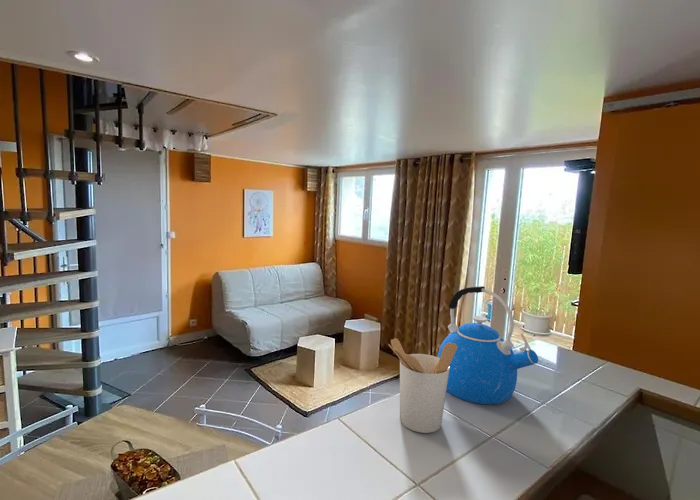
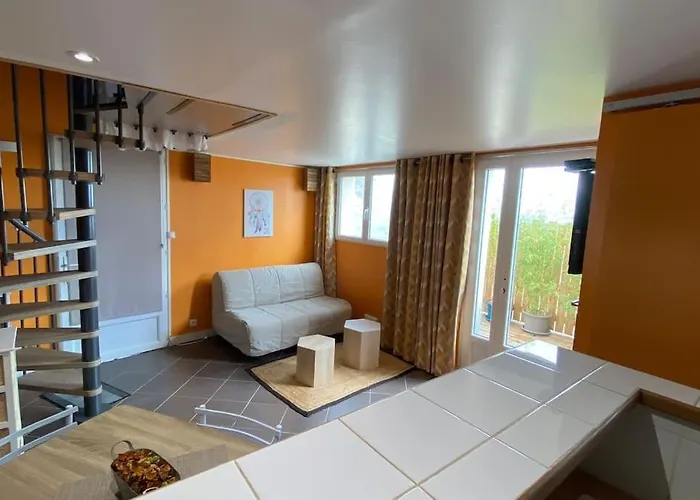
- kettle (487, 340)
- utensil holder (416, 382)
